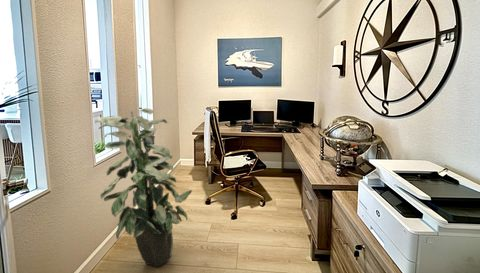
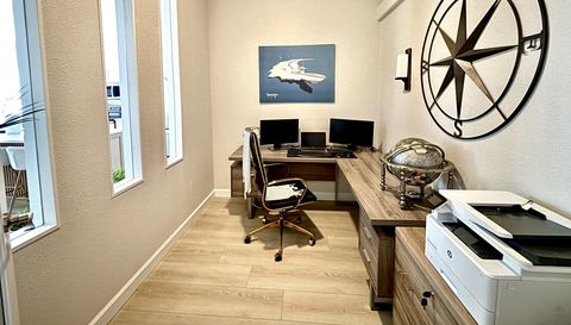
- indoor plant (144, 188)
